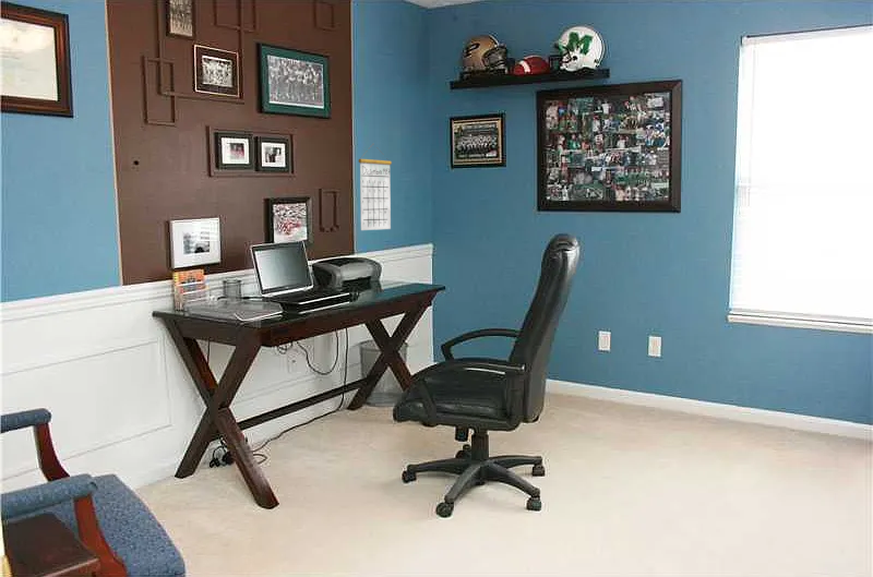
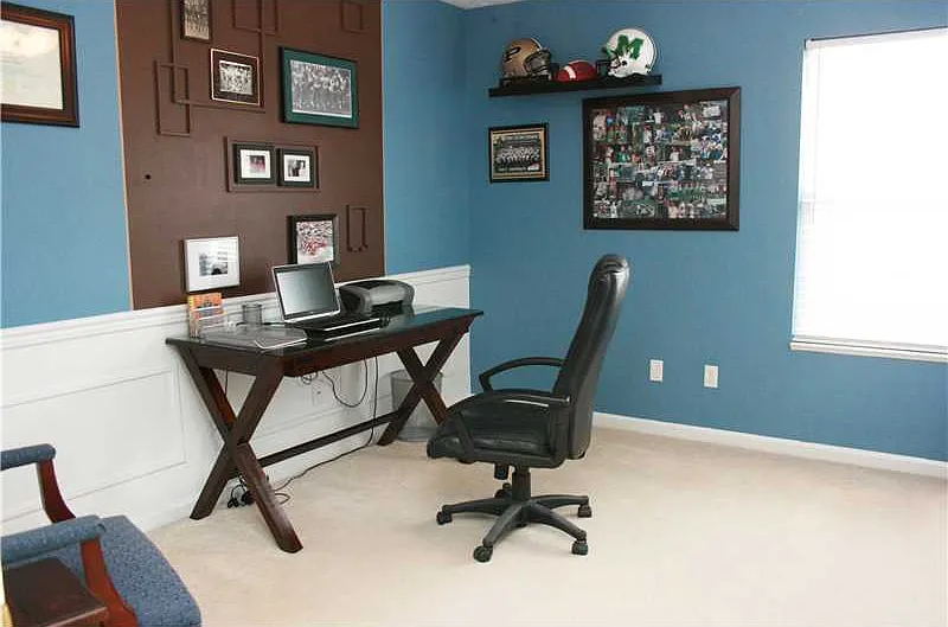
- calendar (375, 187)
